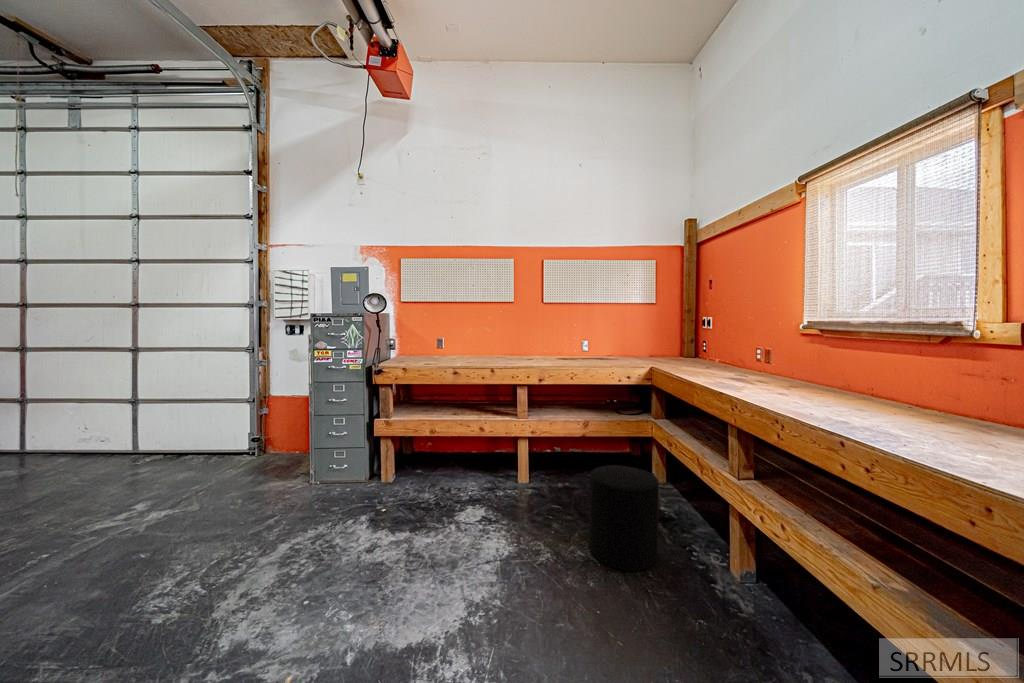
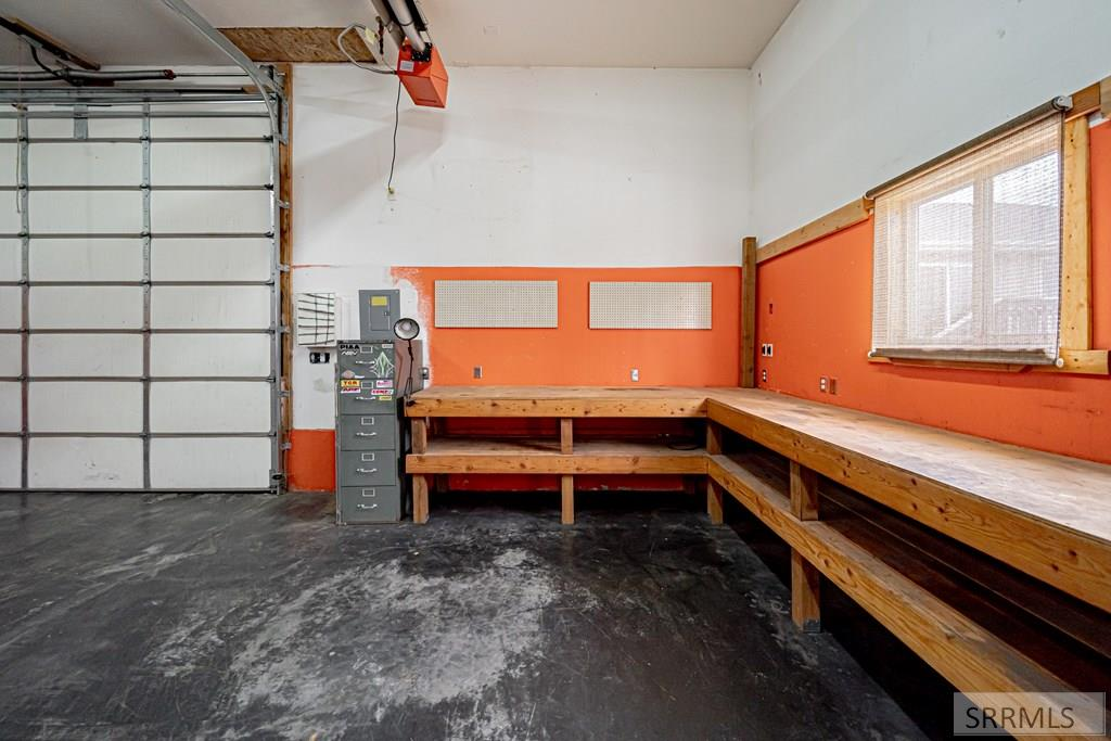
- stool (623, 512)
